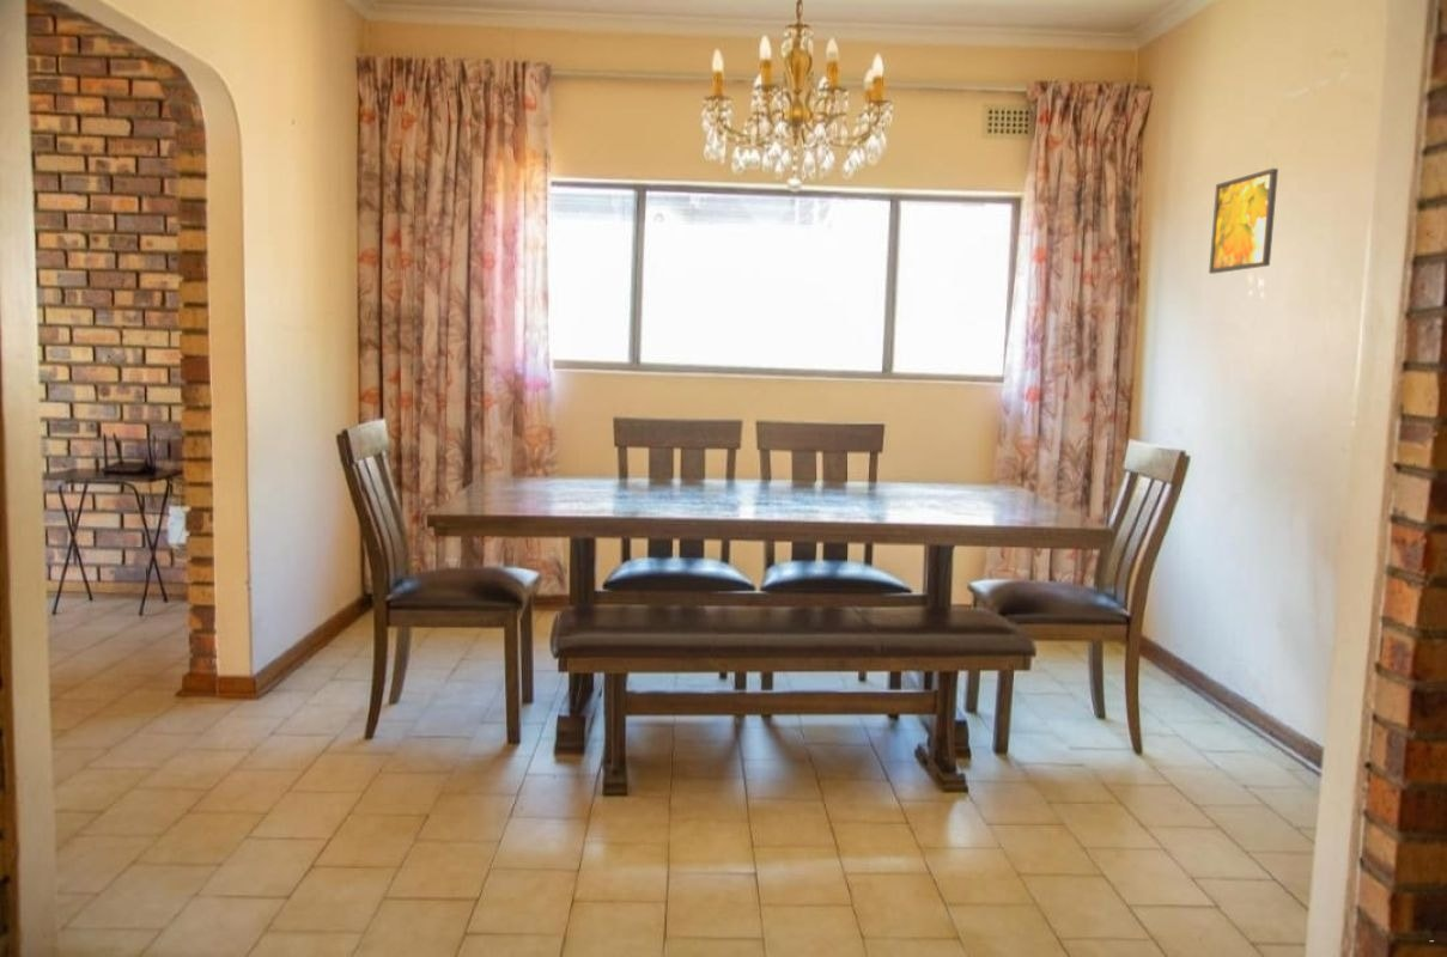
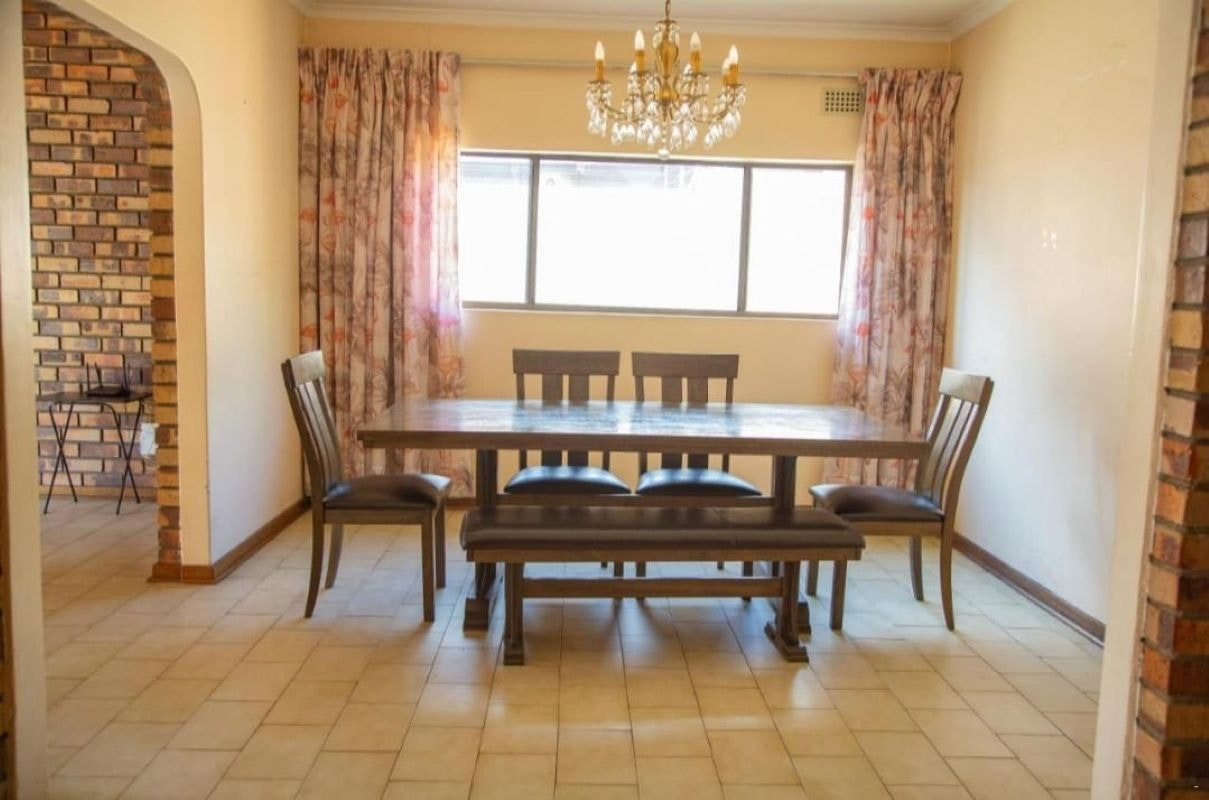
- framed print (1241, 223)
